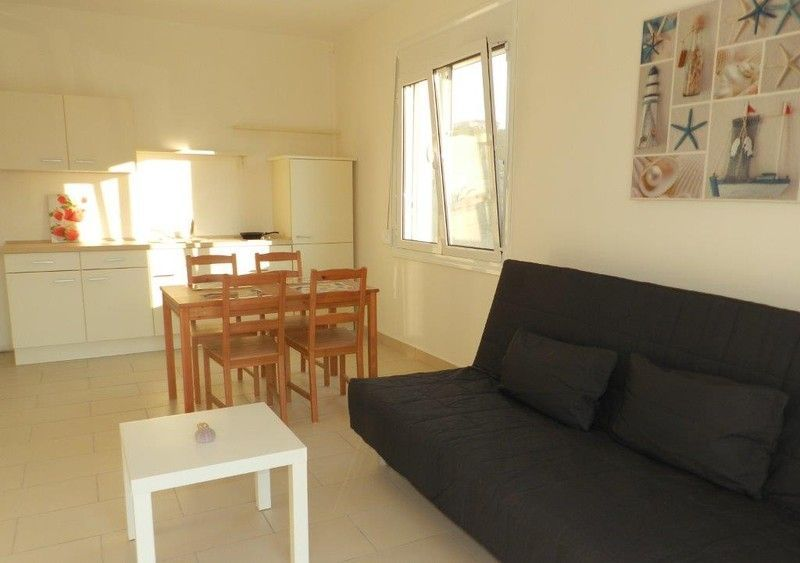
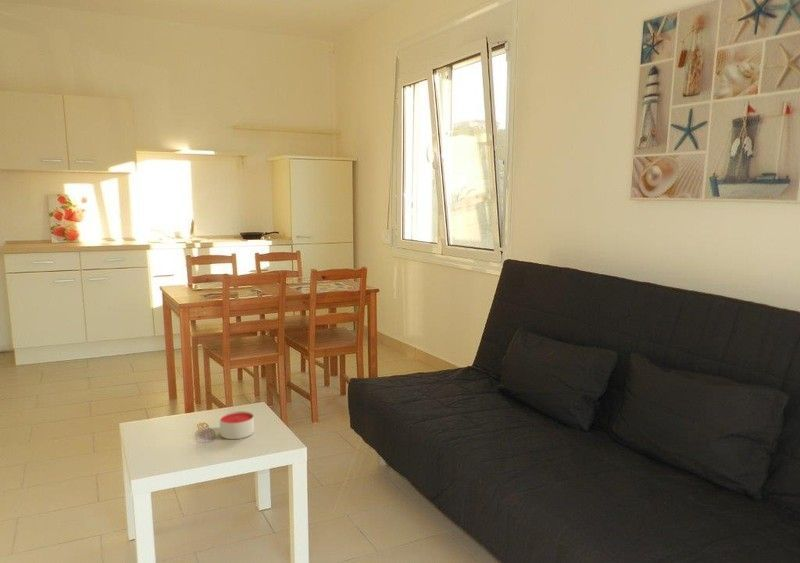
+ candle (237, 424)
